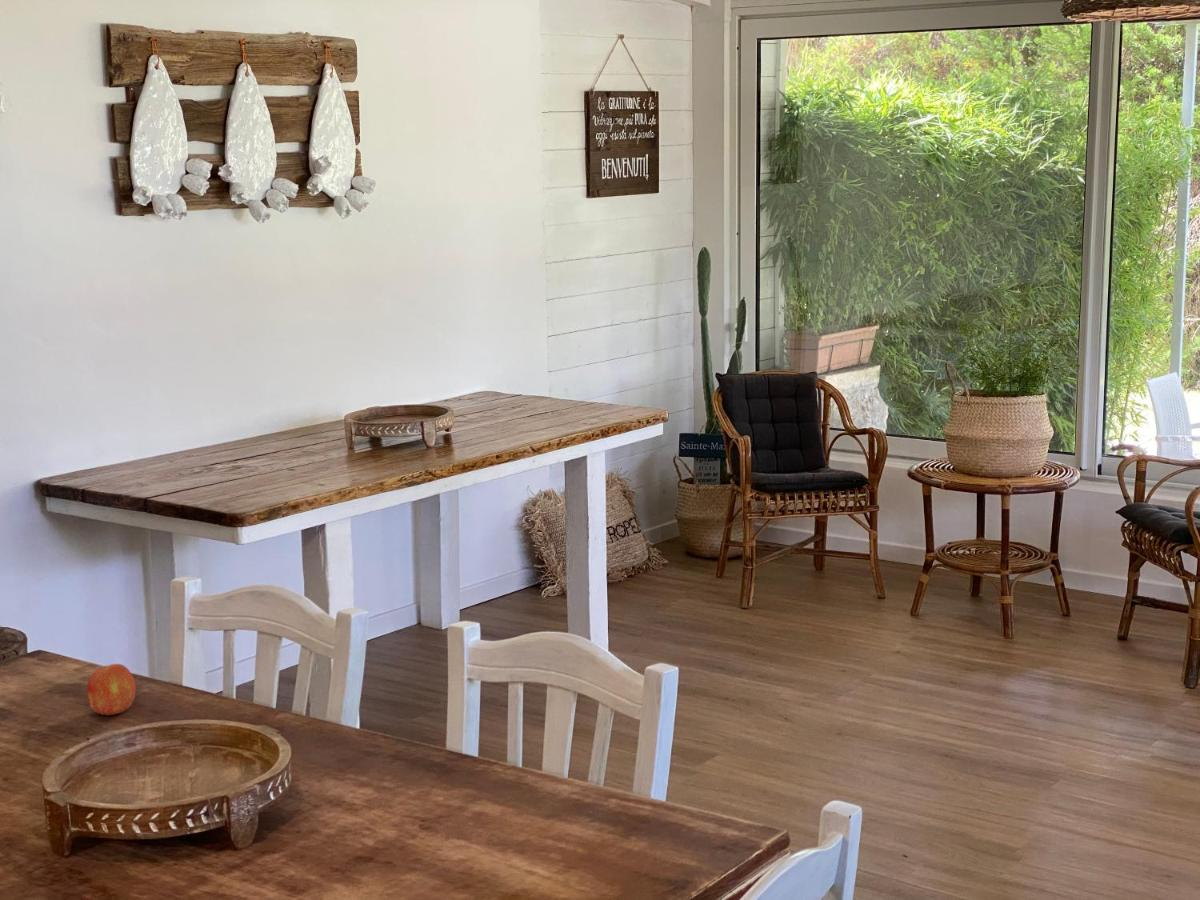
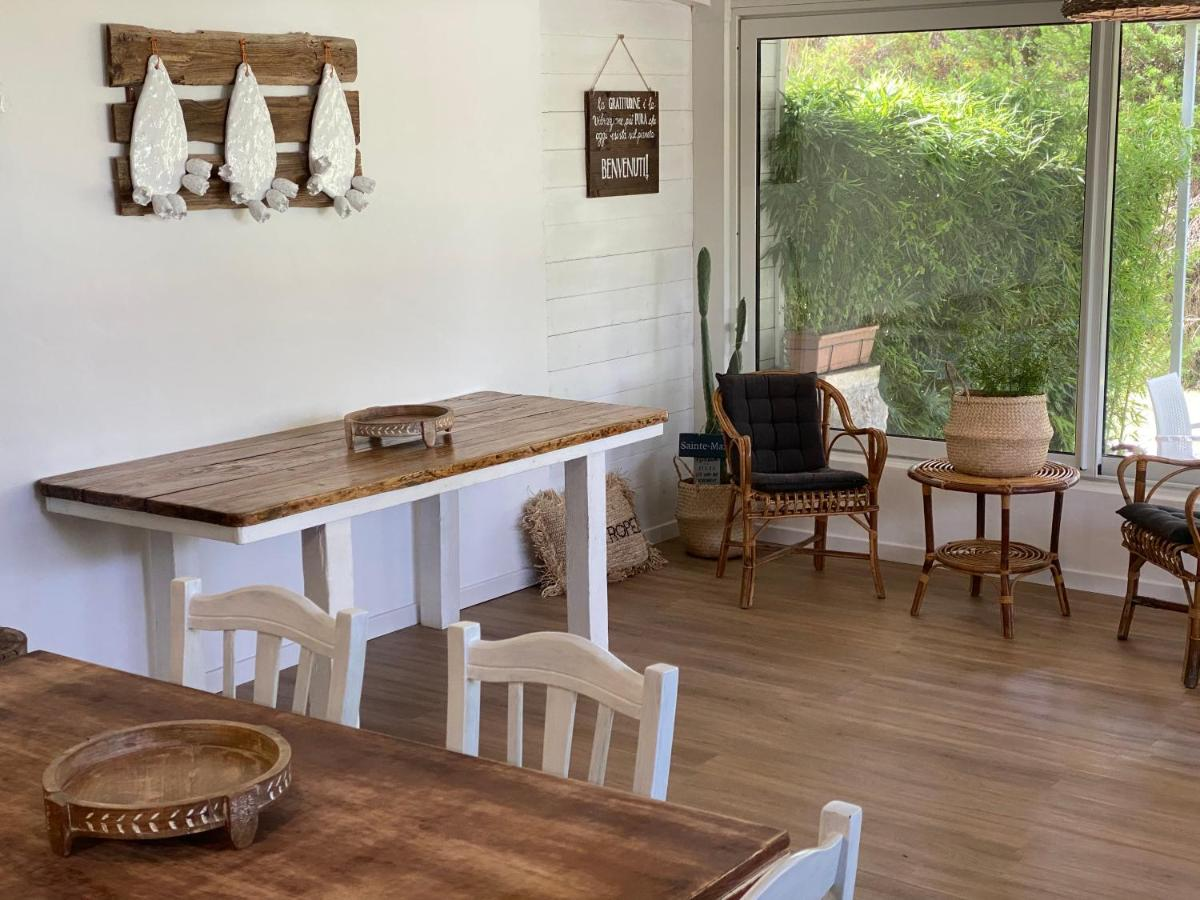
- fruit (110, 688)
